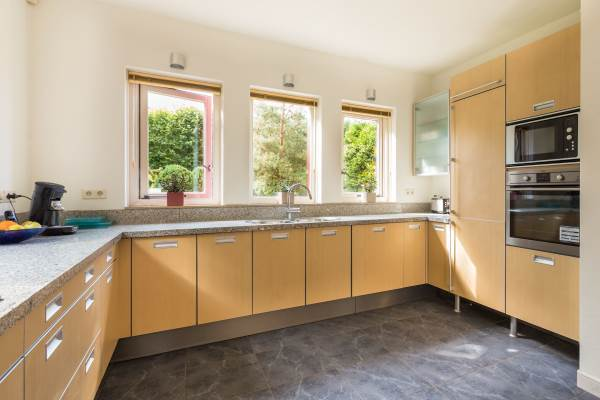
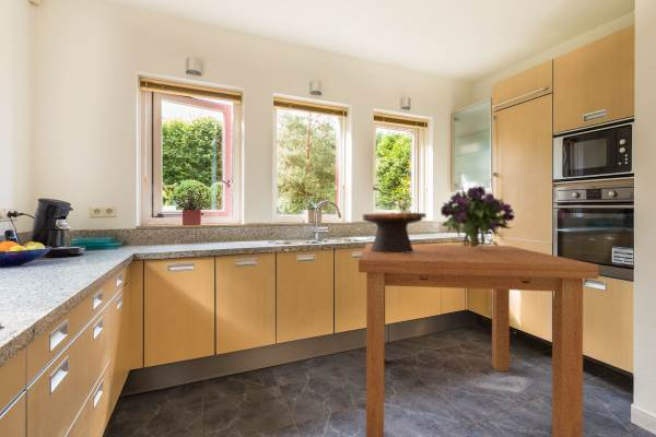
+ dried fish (393, 232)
+ dining table (452, 287)
+ bouquet (475, 216)
